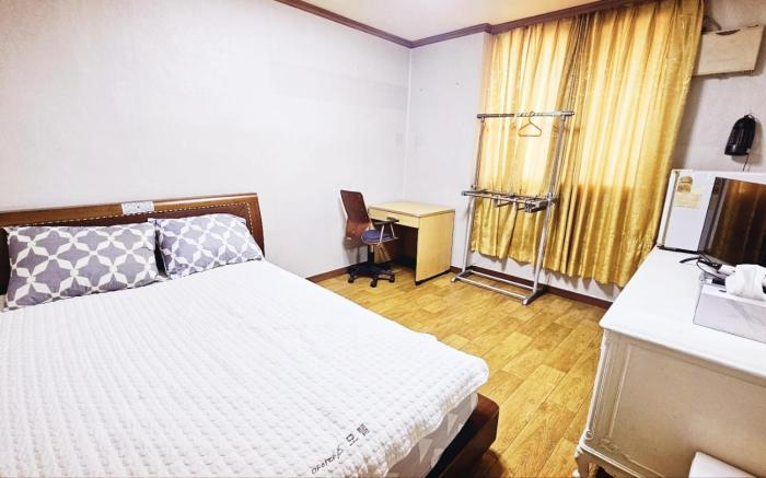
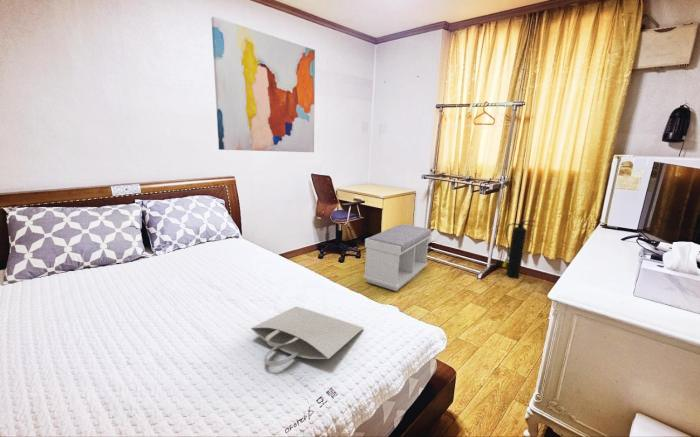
+ fire extinguisher (516, 248)
+ bench (399, 254)
+ tote bag (302, 328)
+ wall art (270, 95)
